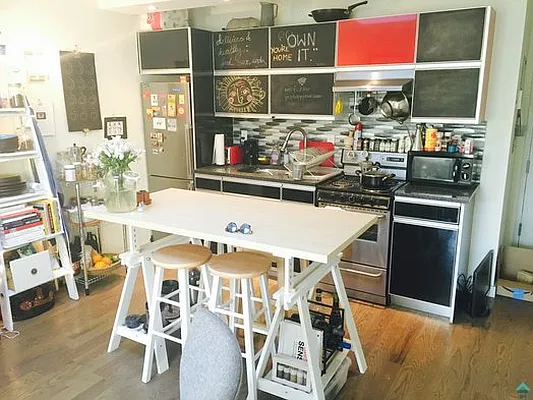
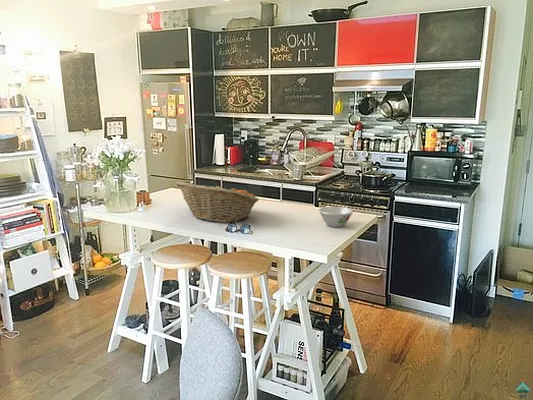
+ bowl (335, 217)
+ fruit basket (217, 198)
